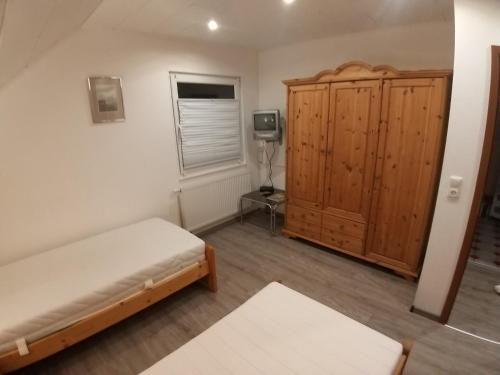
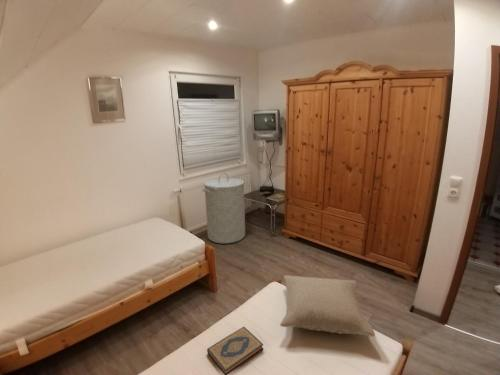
+ pillow (322, 300)
+ laundry hamper (225, 205)
+ hardback book (235, 348)
